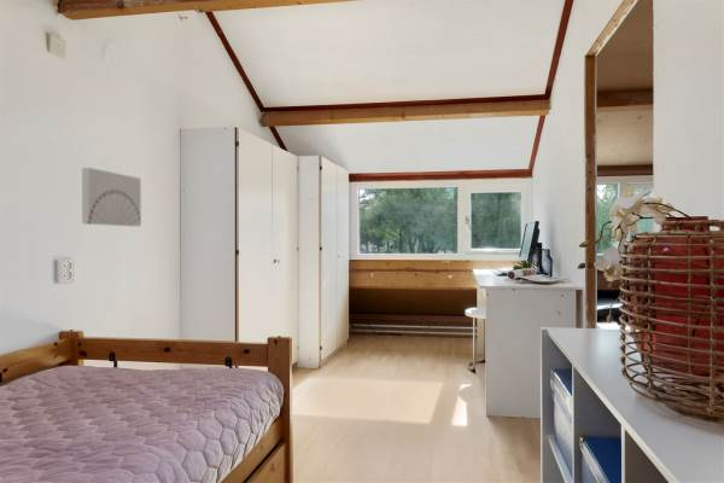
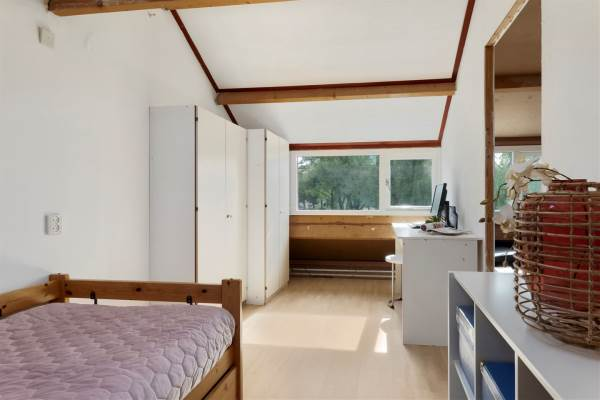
- wall art (113, 199)
